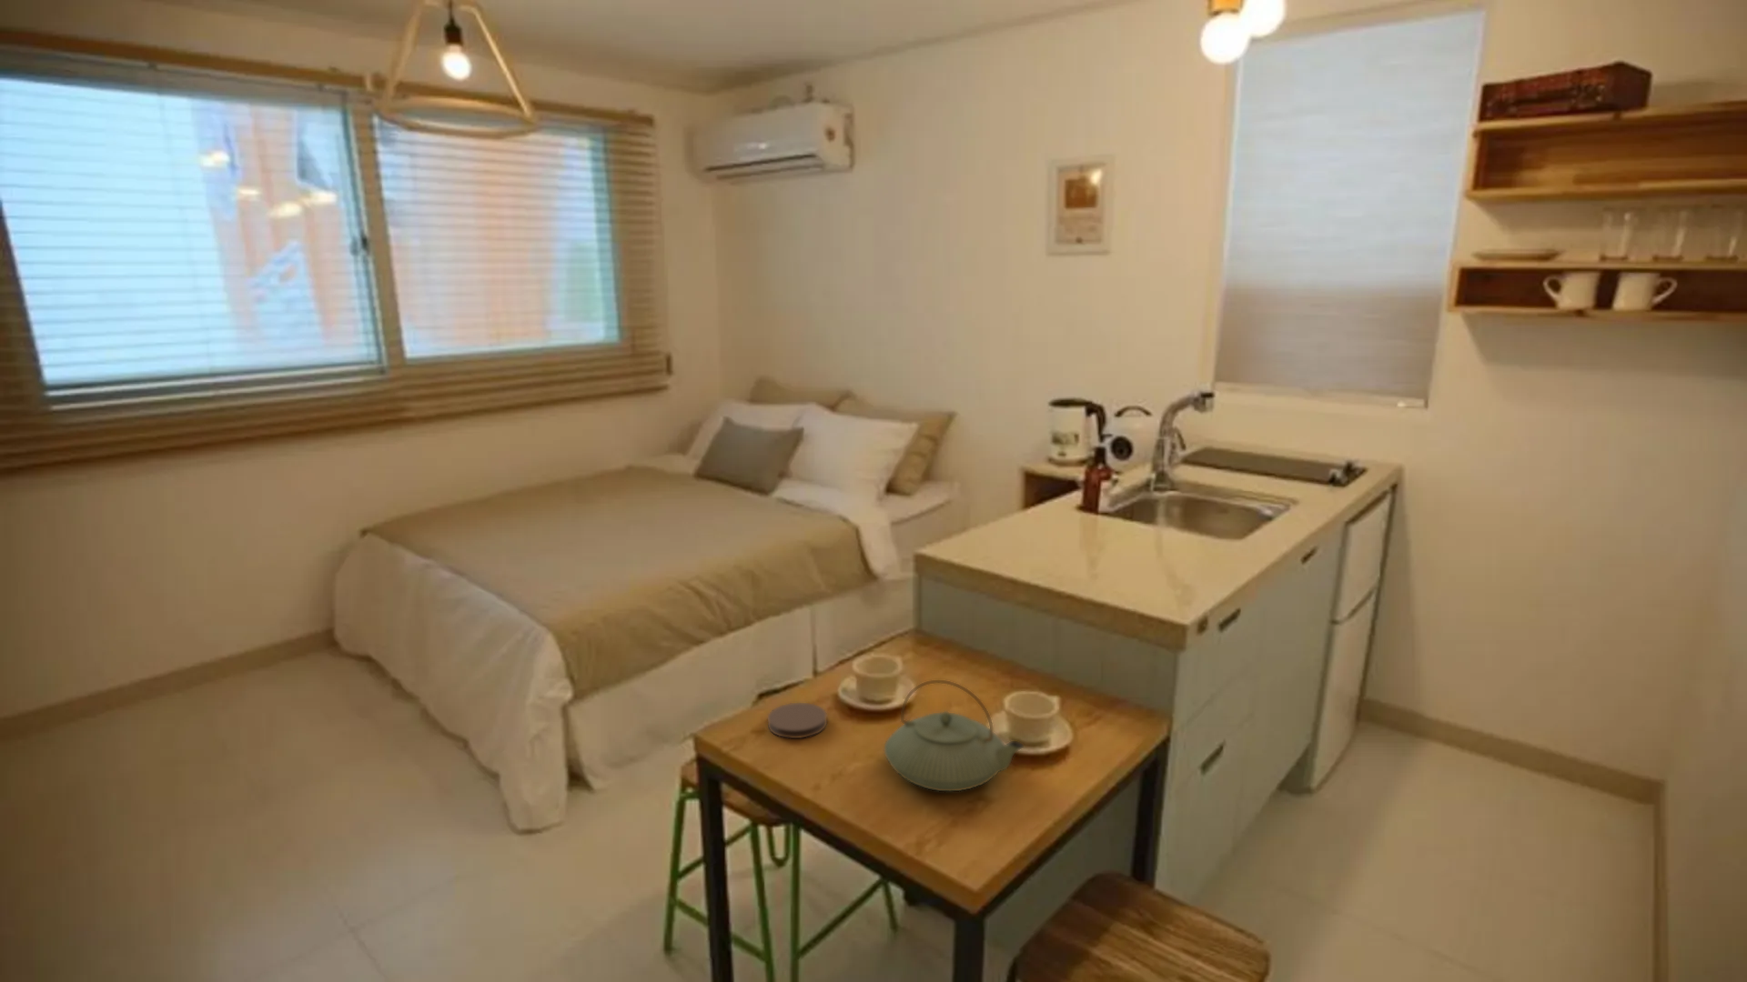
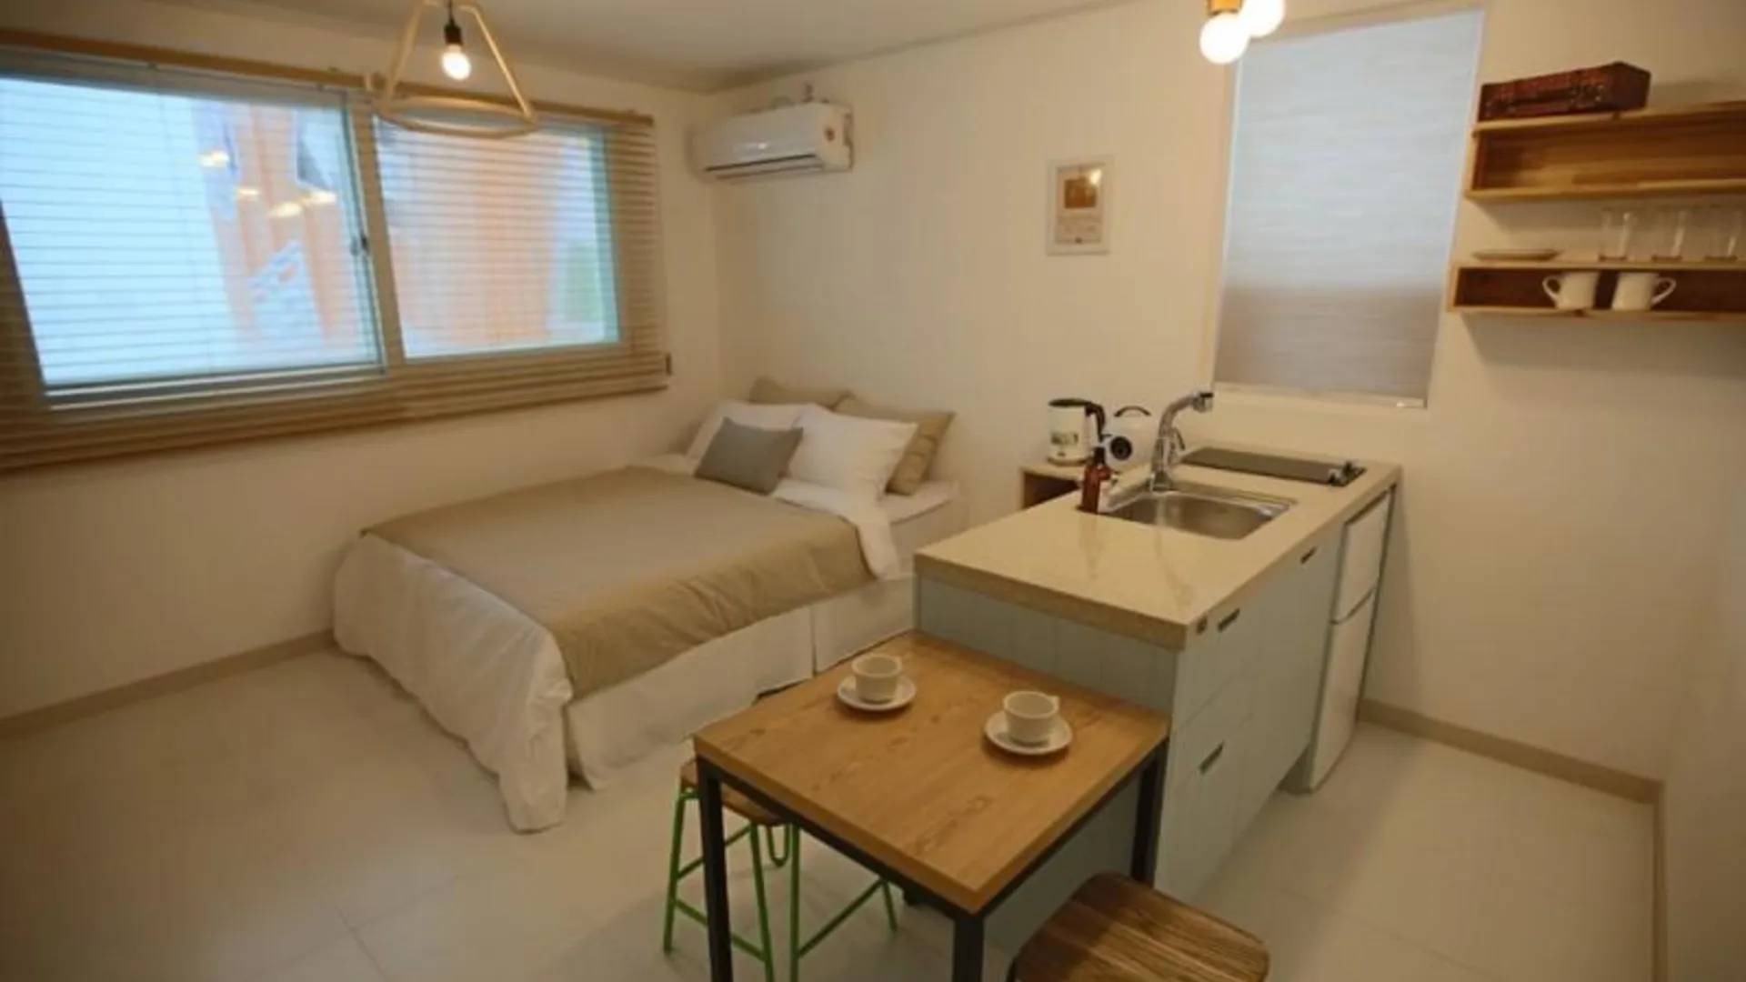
- teapot (954, 728)
- coaster (797, 719)
